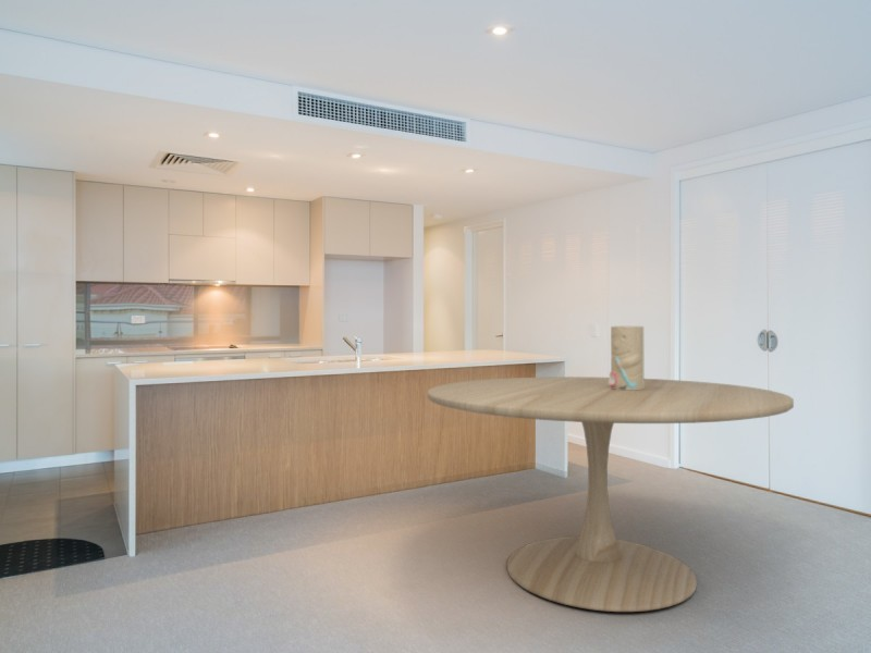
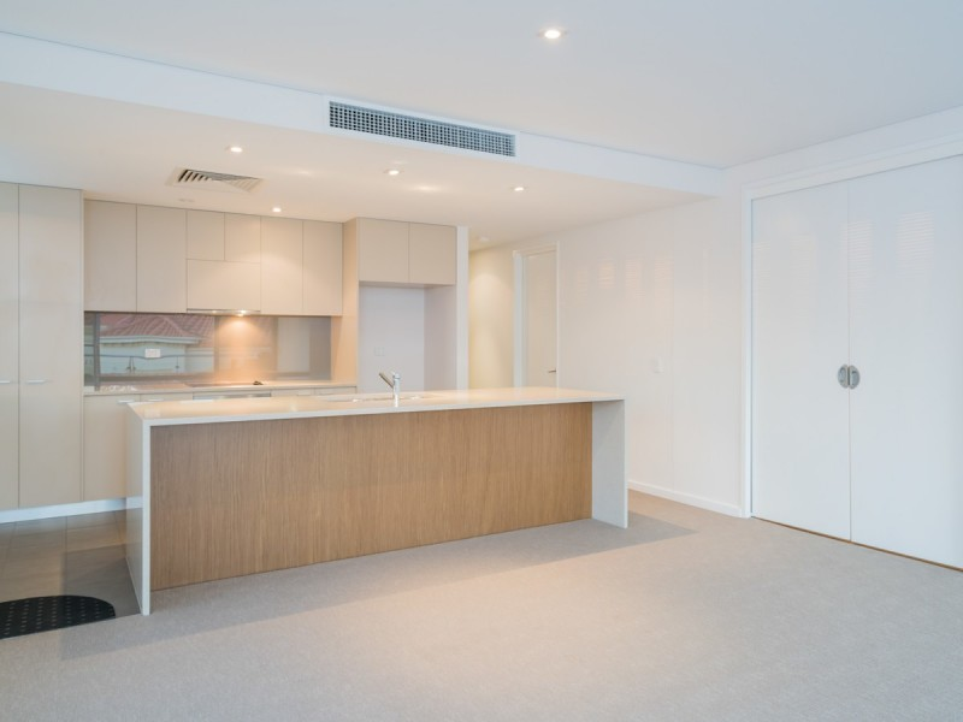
- dining table (598, 480)
- vase (626, 356)
